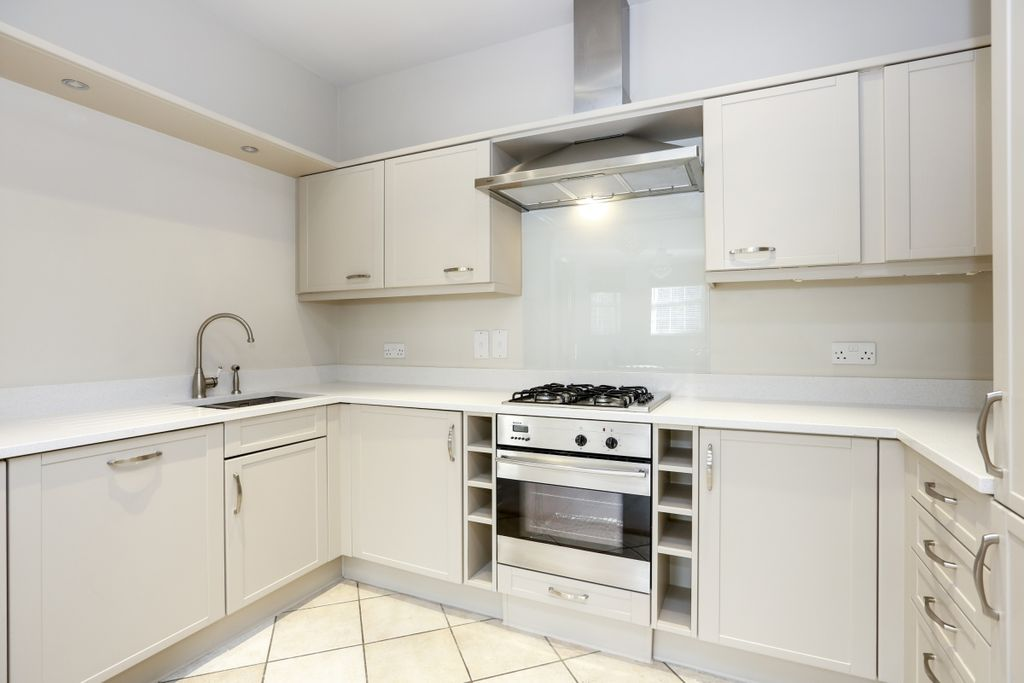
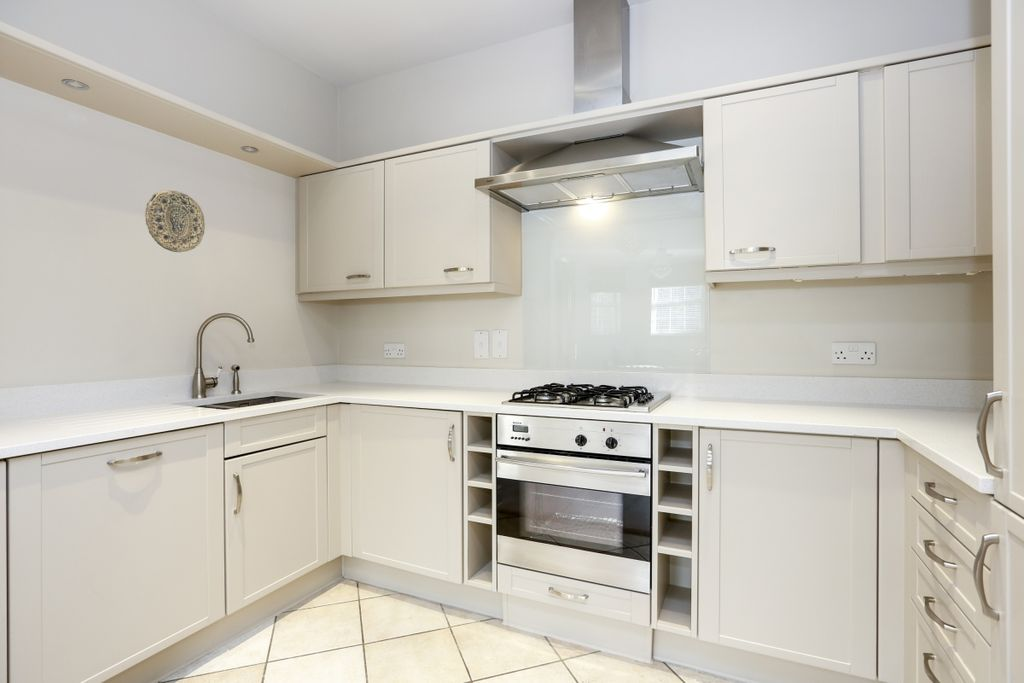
+ decorative plate (176, 221)
